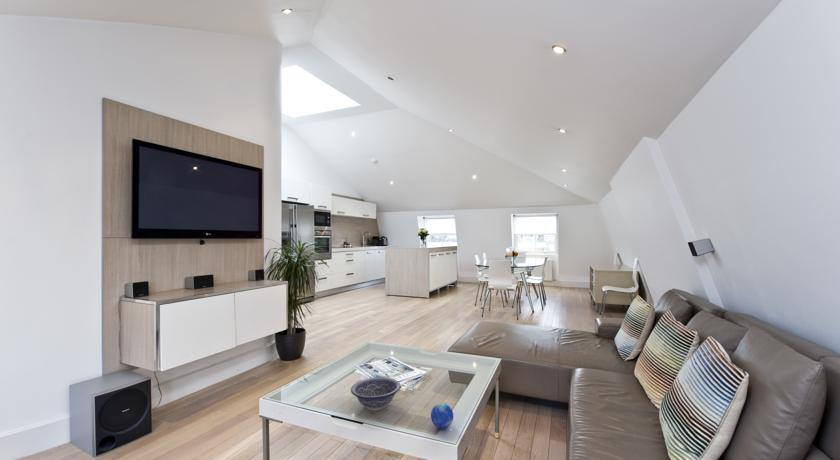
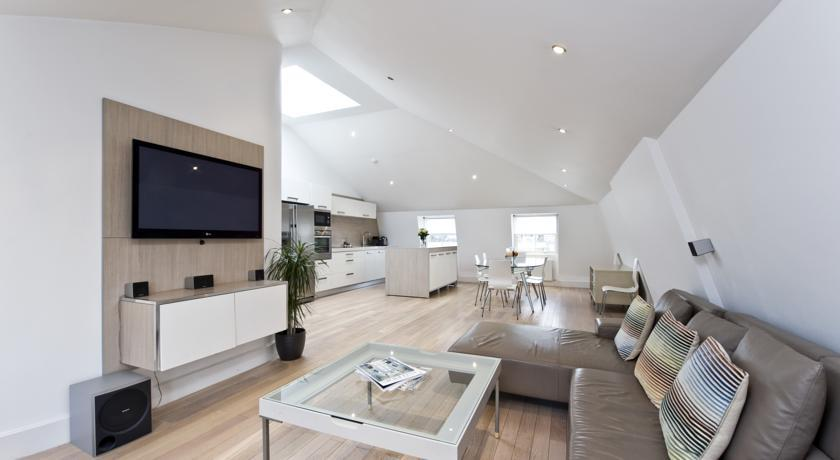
- decorative orb (442, 415)
- decorative bowl (376, 396)
